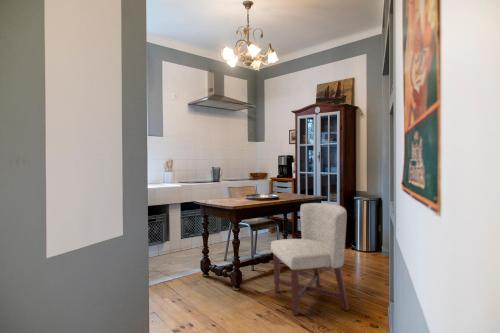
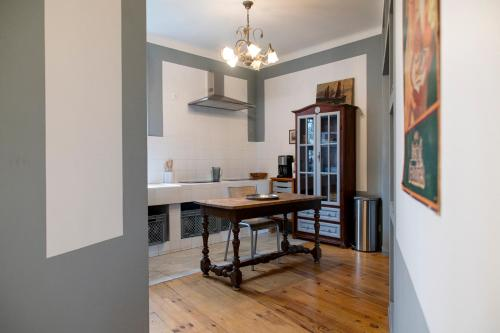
- chair (309, 252)
